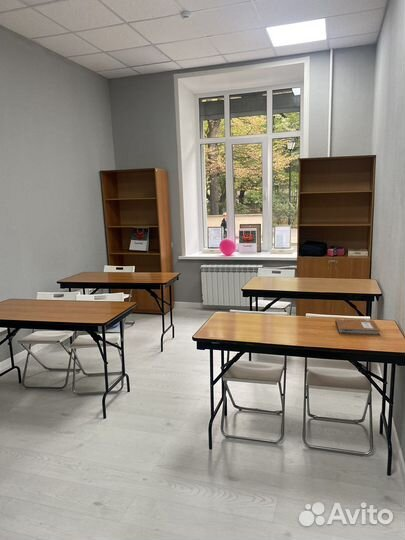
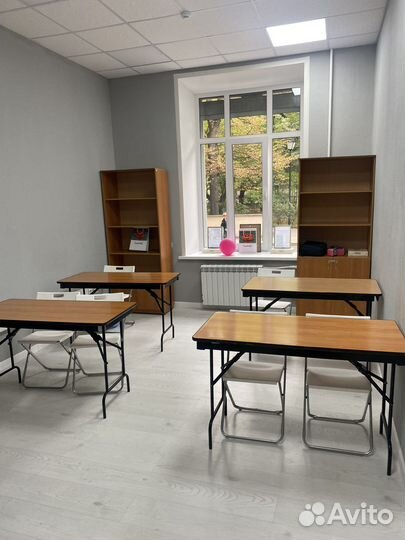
- notebook (357, 326)
